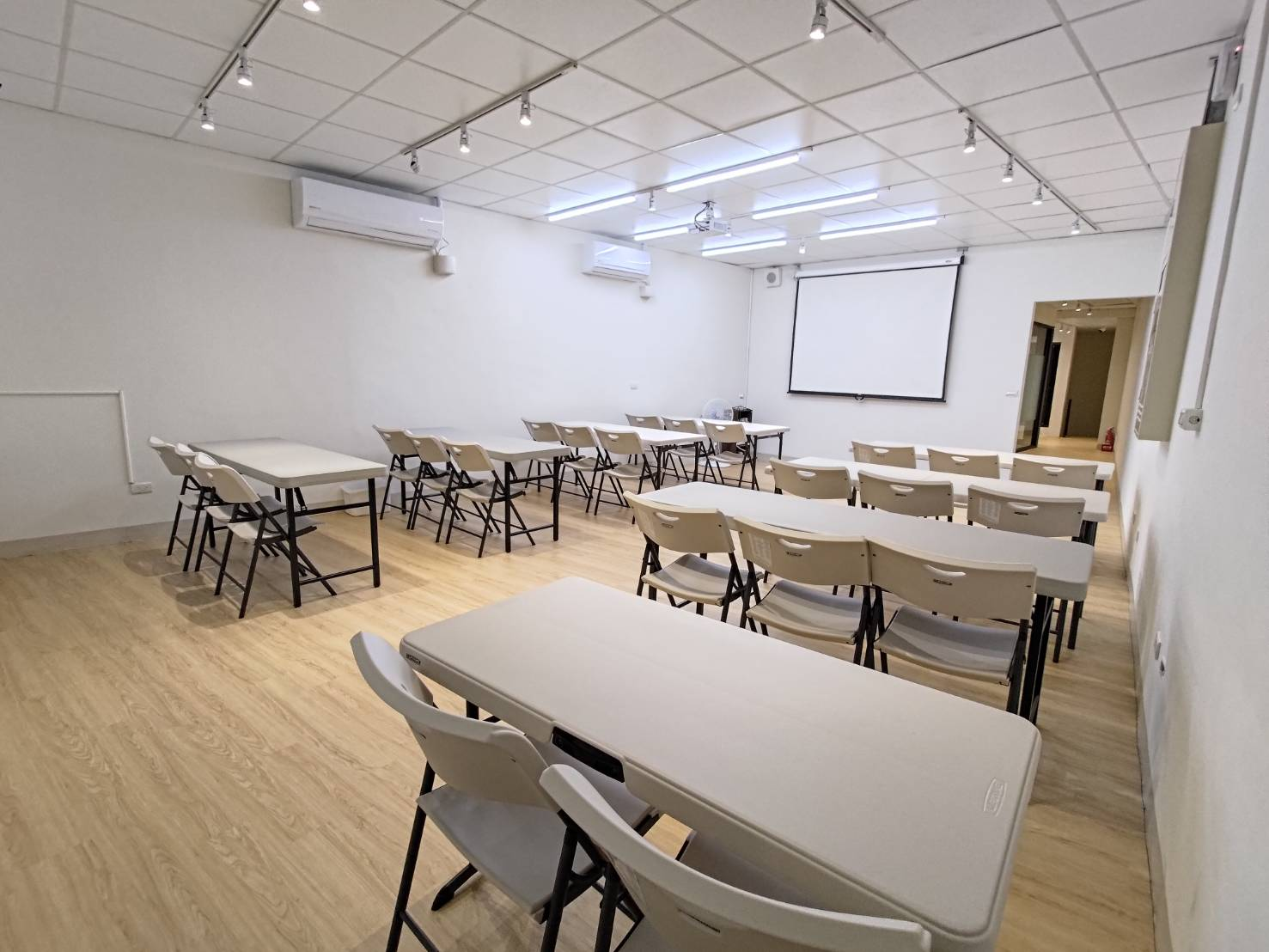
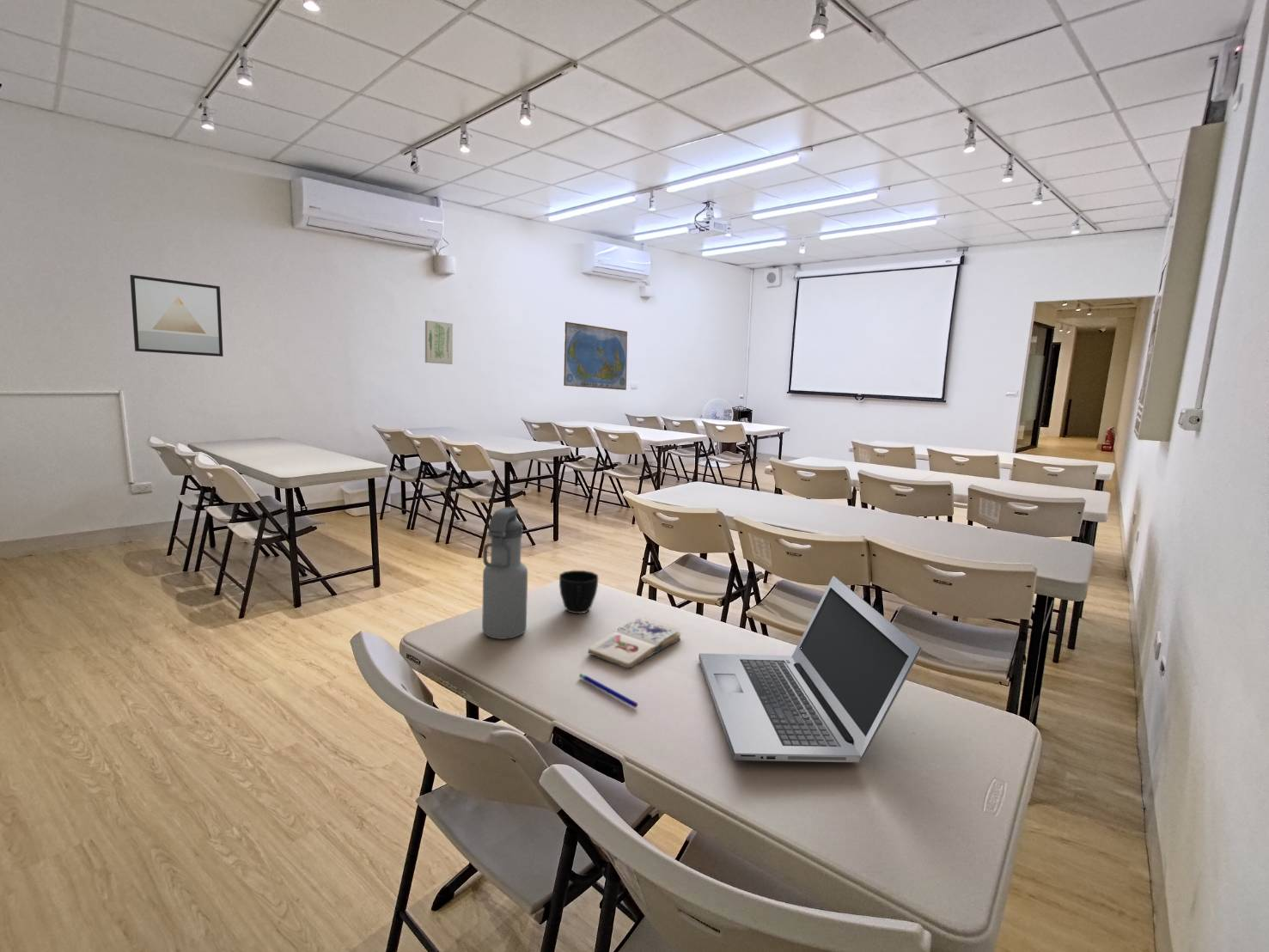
+ cup (577, 593)
+ wall art (438, 343)
+ paperback book (638, 638)
+ pen (607, 689)
+ water bottle (504, 571)
+ world map (597, 357)
+ laptop (792, 655)
+ wall art (179, 317)
